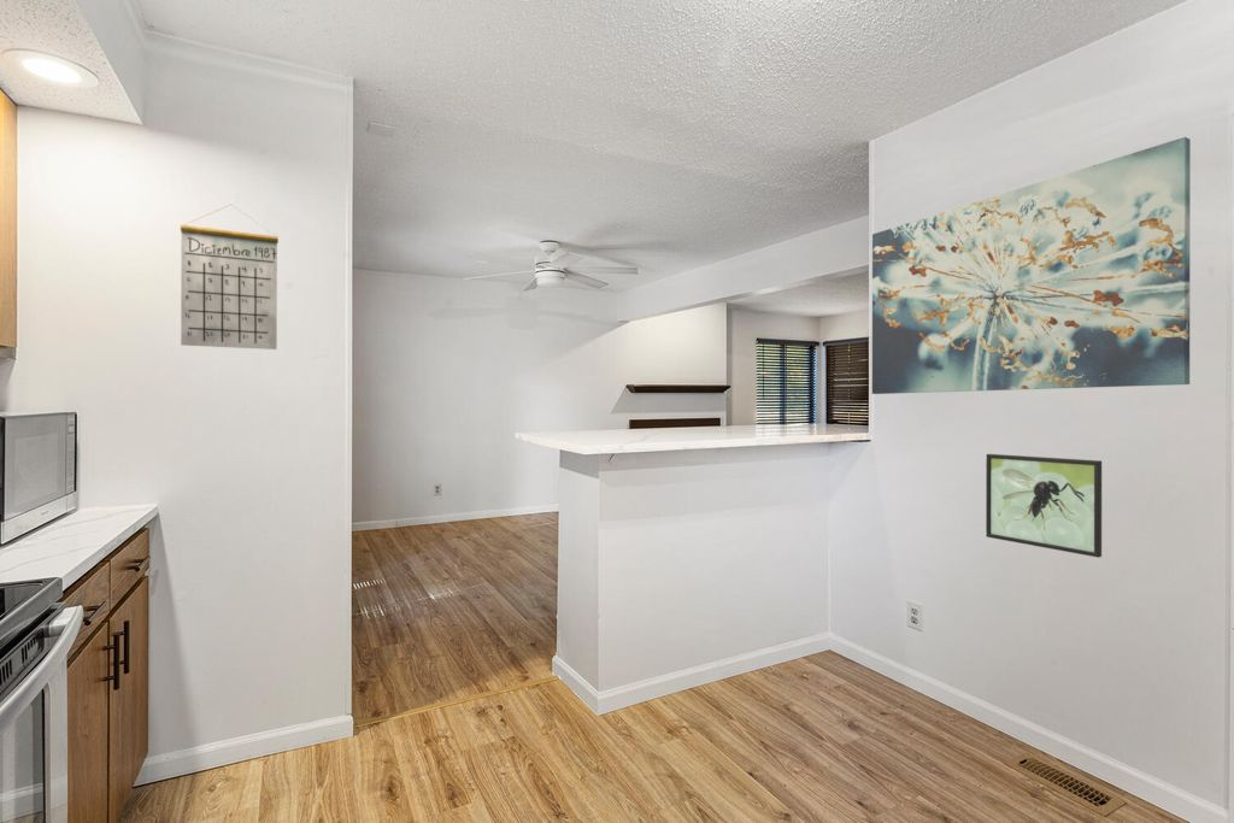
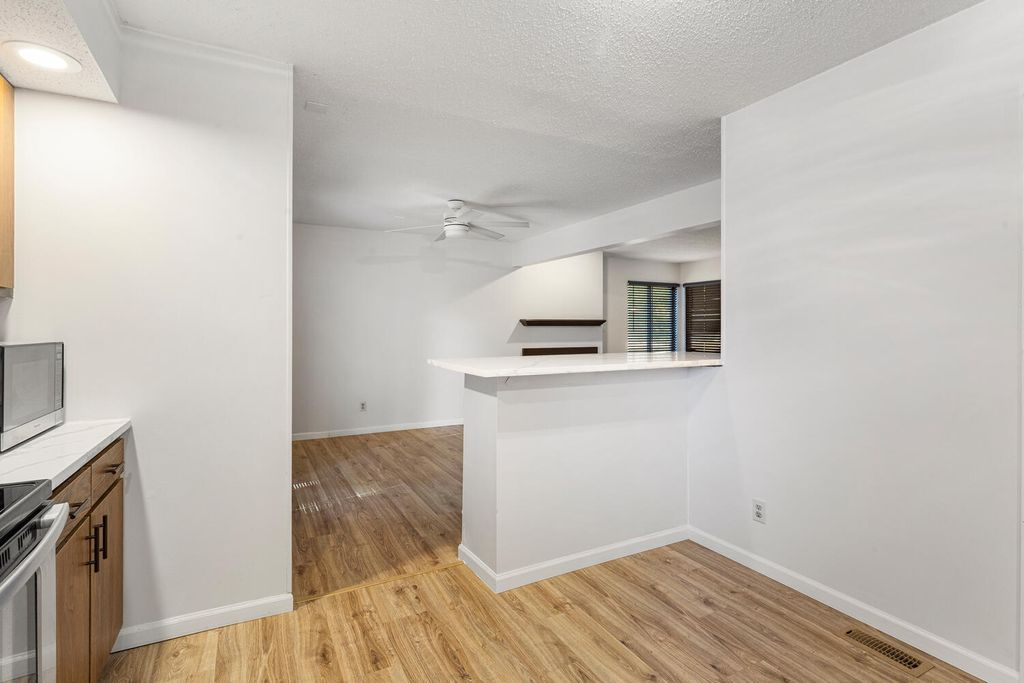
- wall art (997, 293)
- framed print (1039, 501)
- calendar (230, 275)
